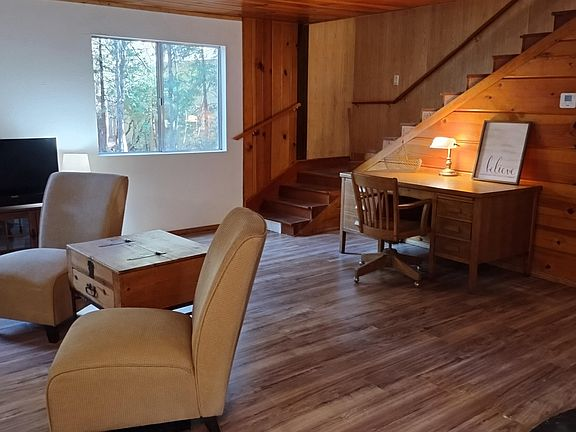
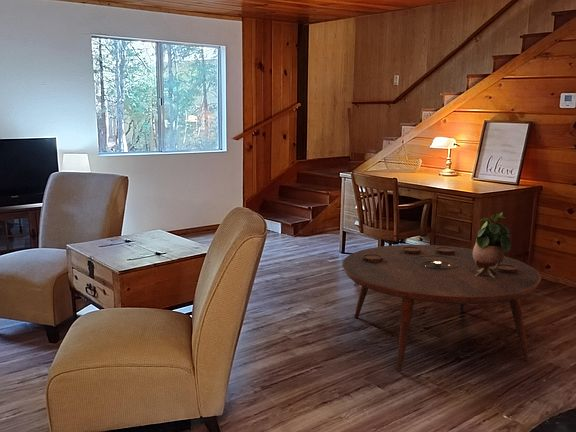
+ potted plant (492, 242)
+ coffee table (435, 300)
